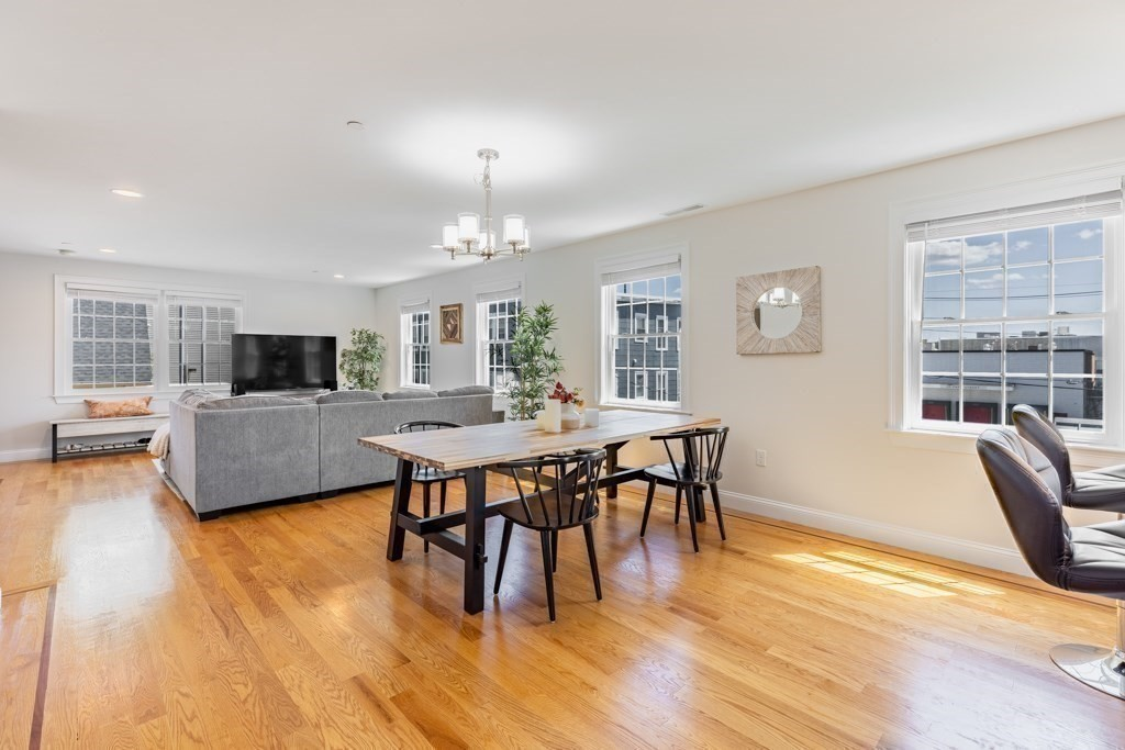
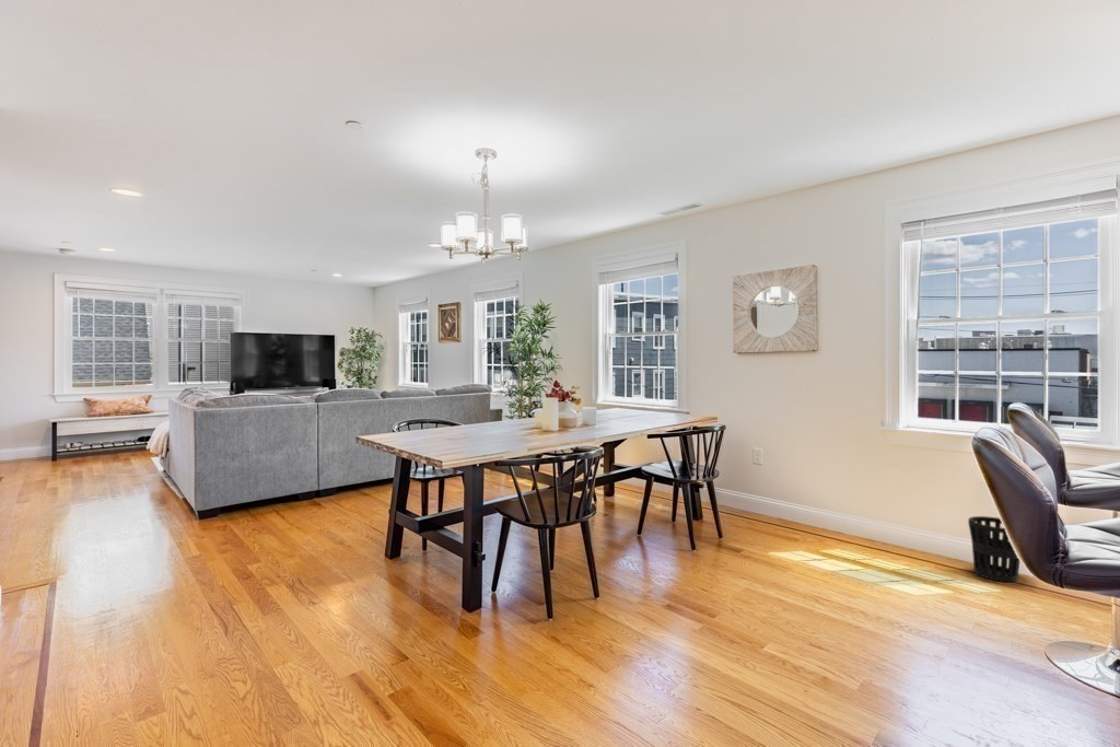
+ wastebasket (995, 548)
